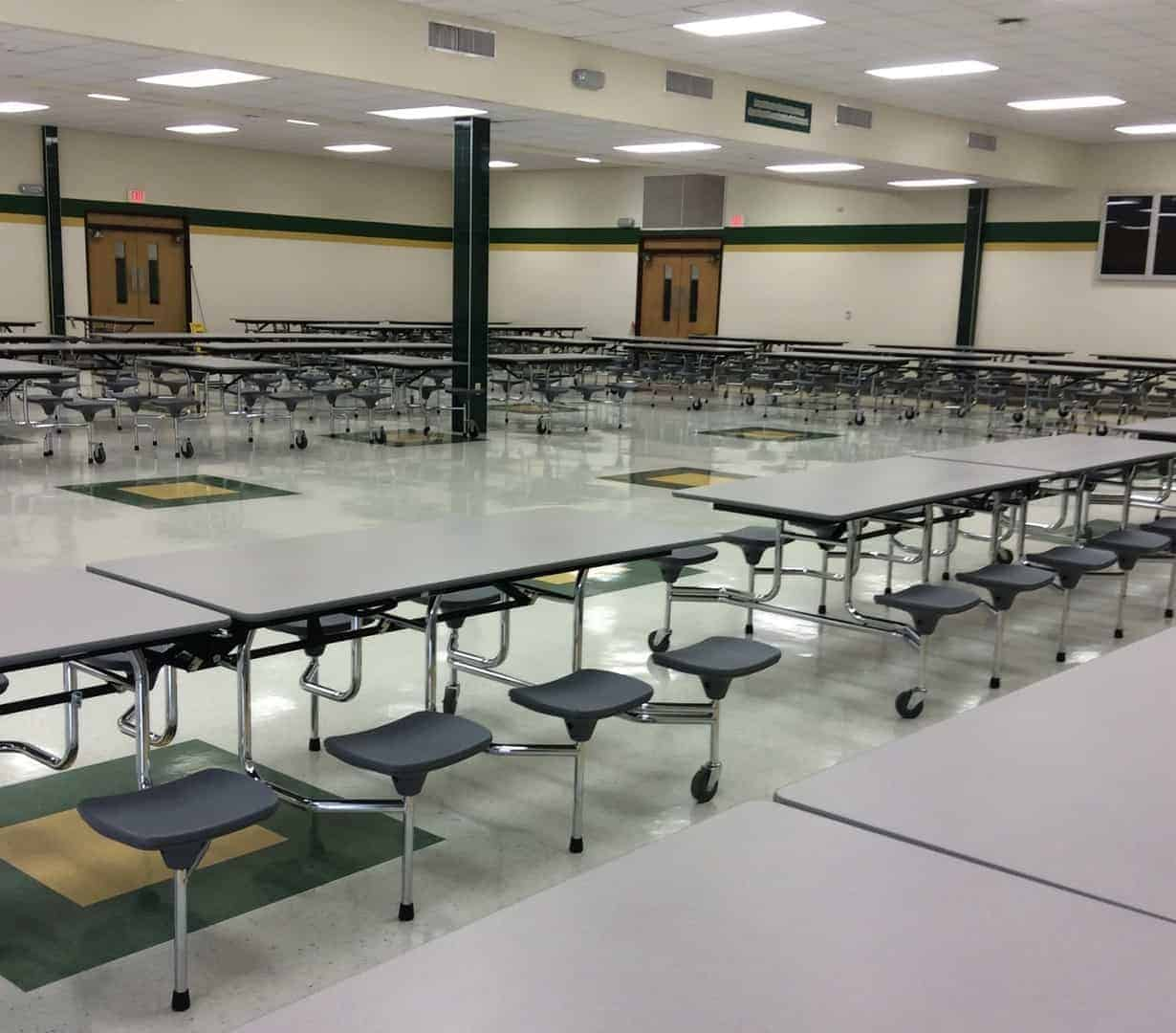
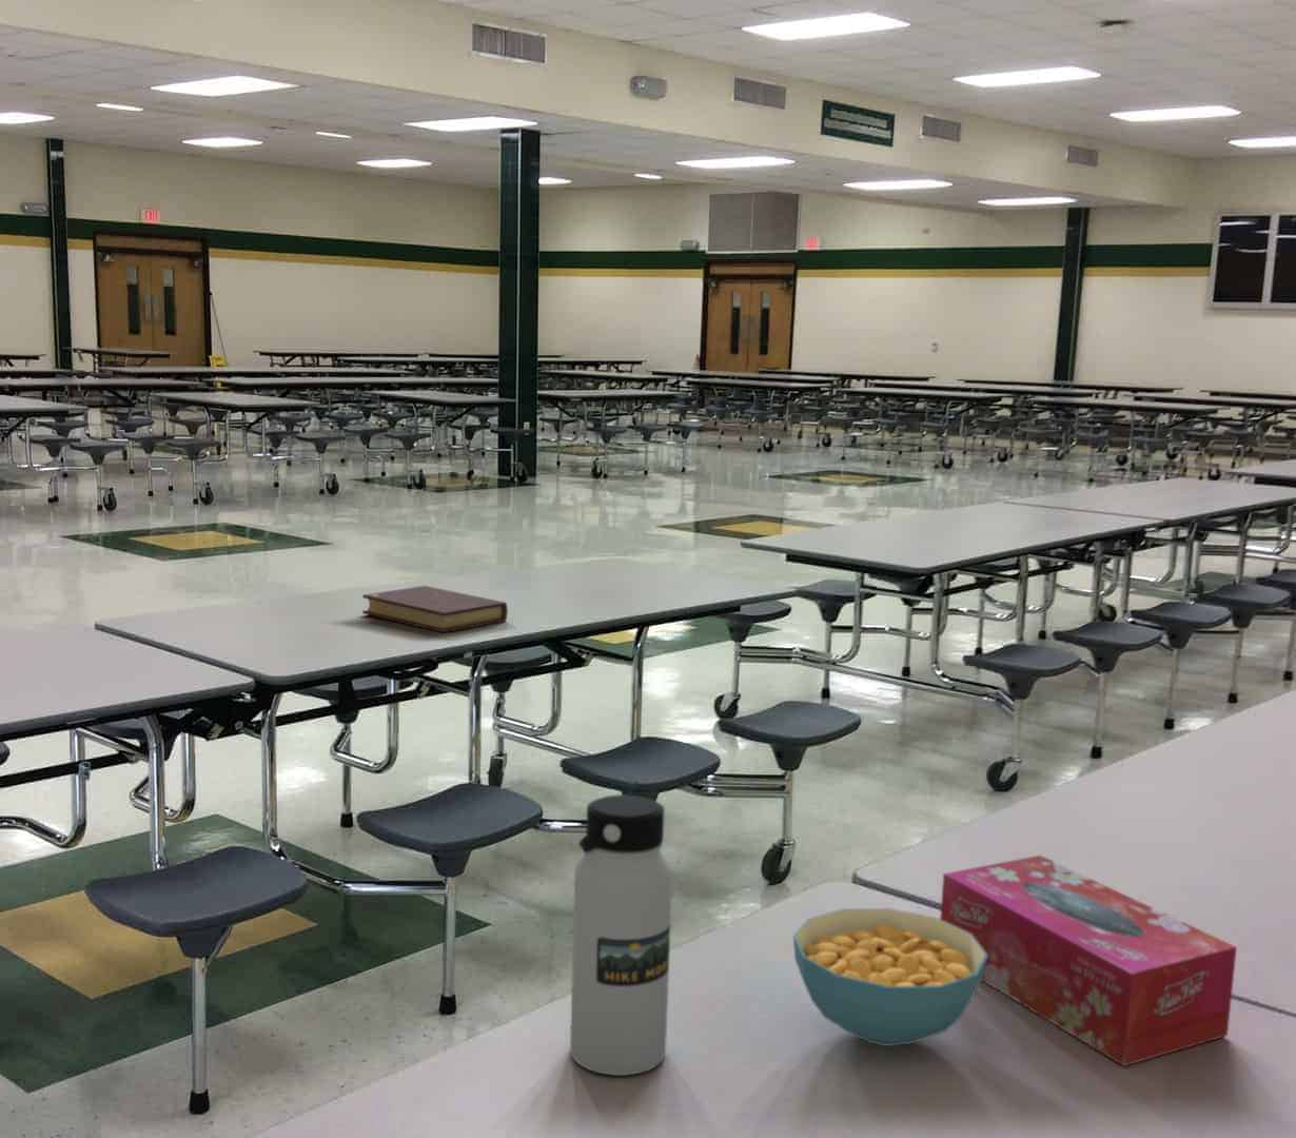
+ cereal bowl (886, 988)
+ tissue box (1078, 951)
+ book (434, 607)
+ water bottle (622, 930)
